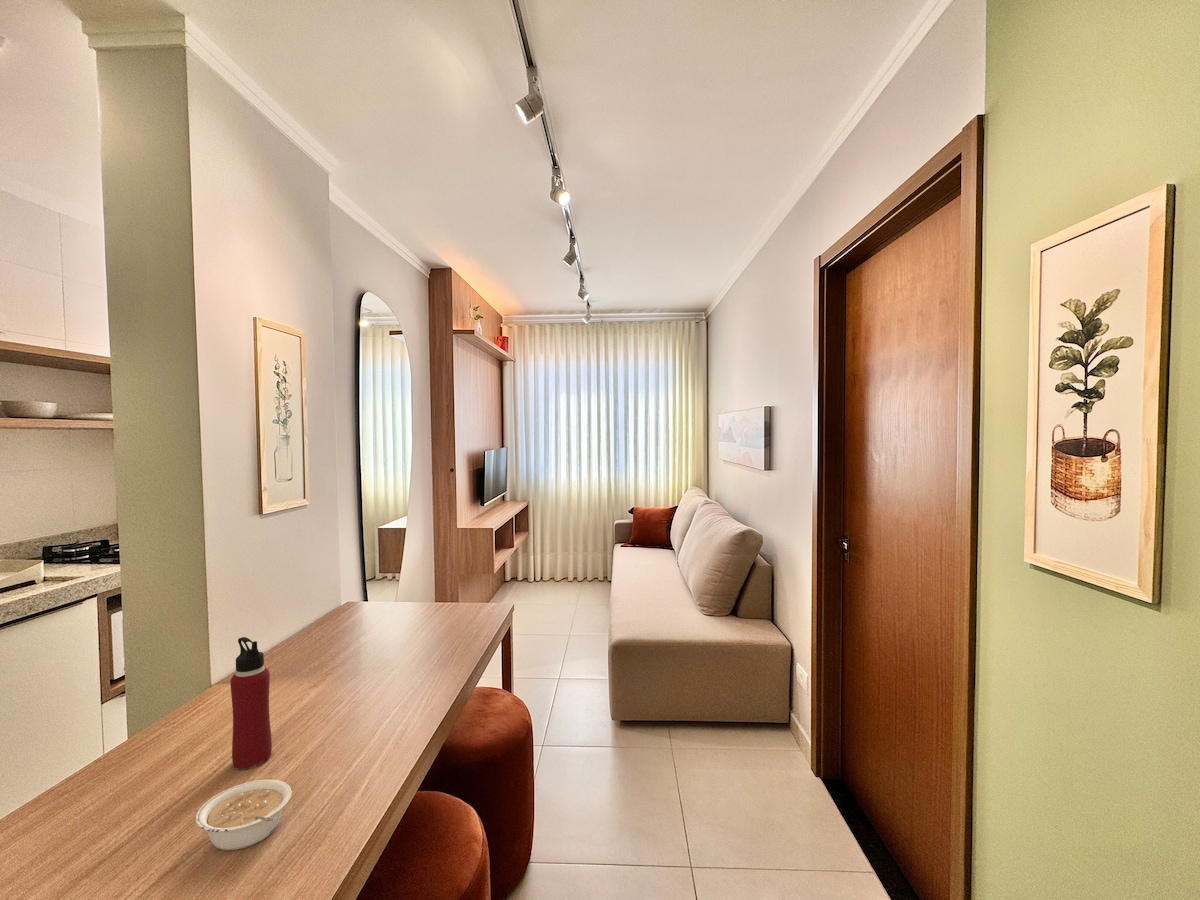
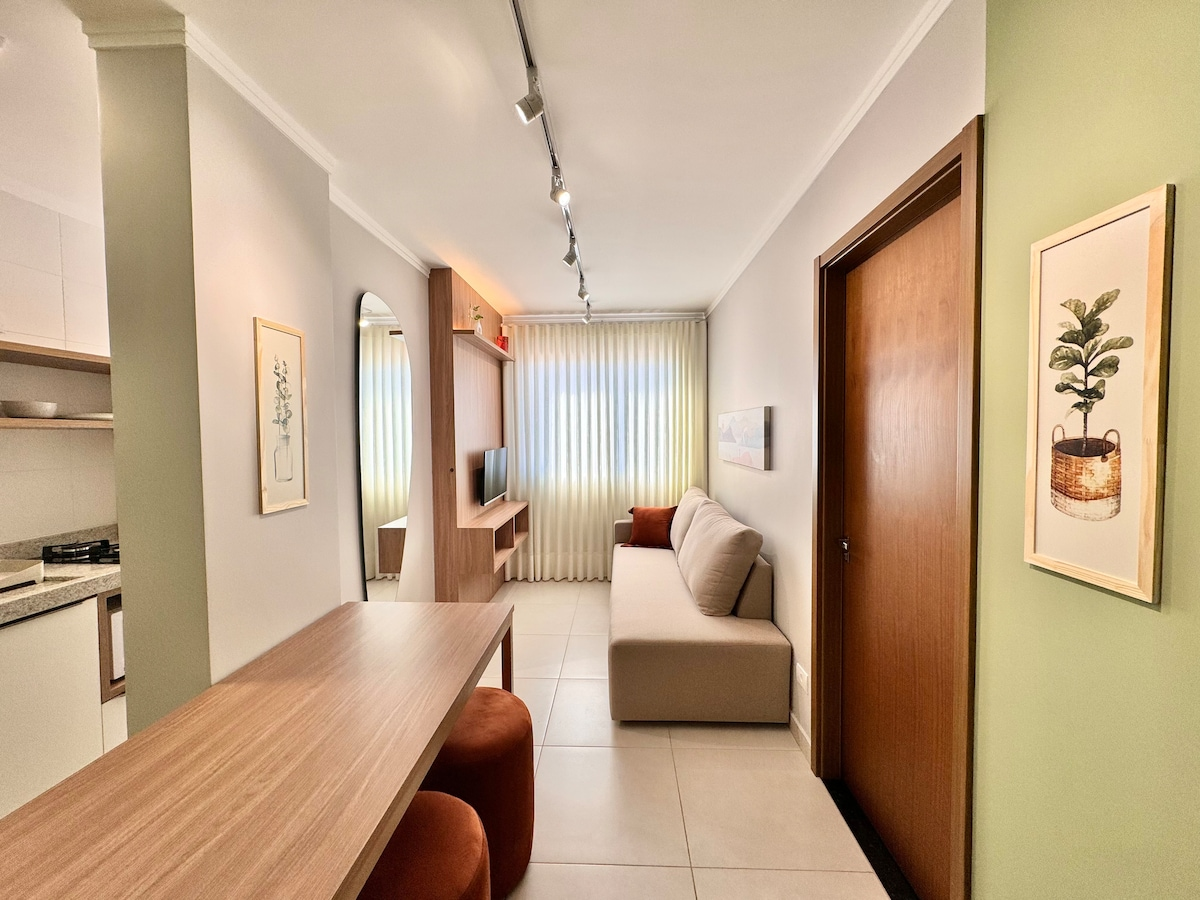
- legume (248, 814)
- water bottle (250, 699)
